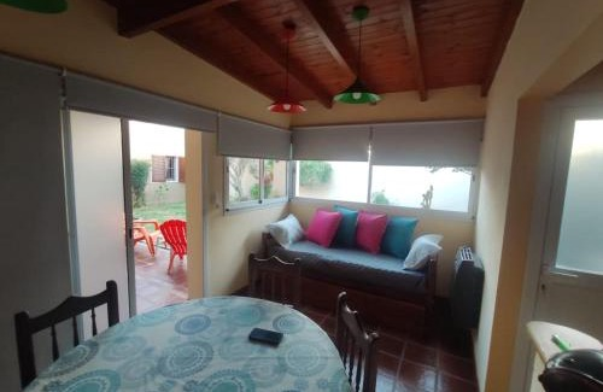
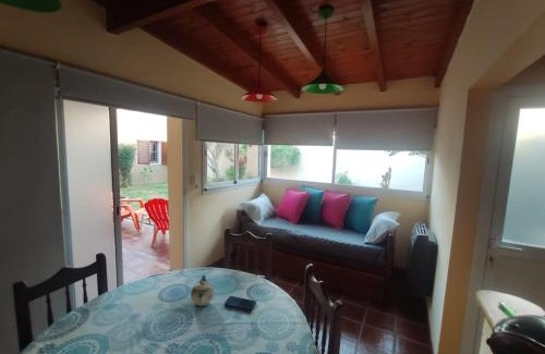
+ teapot (202, 292)
